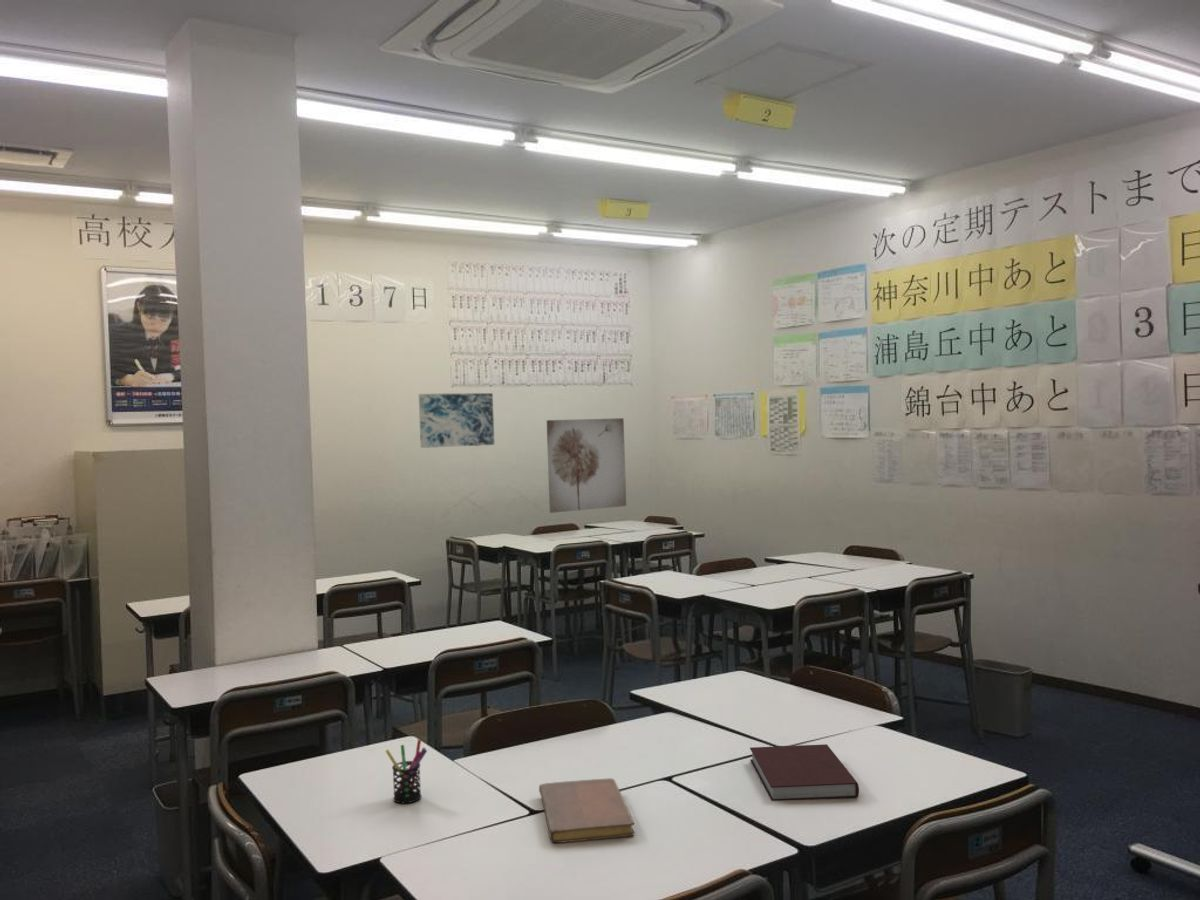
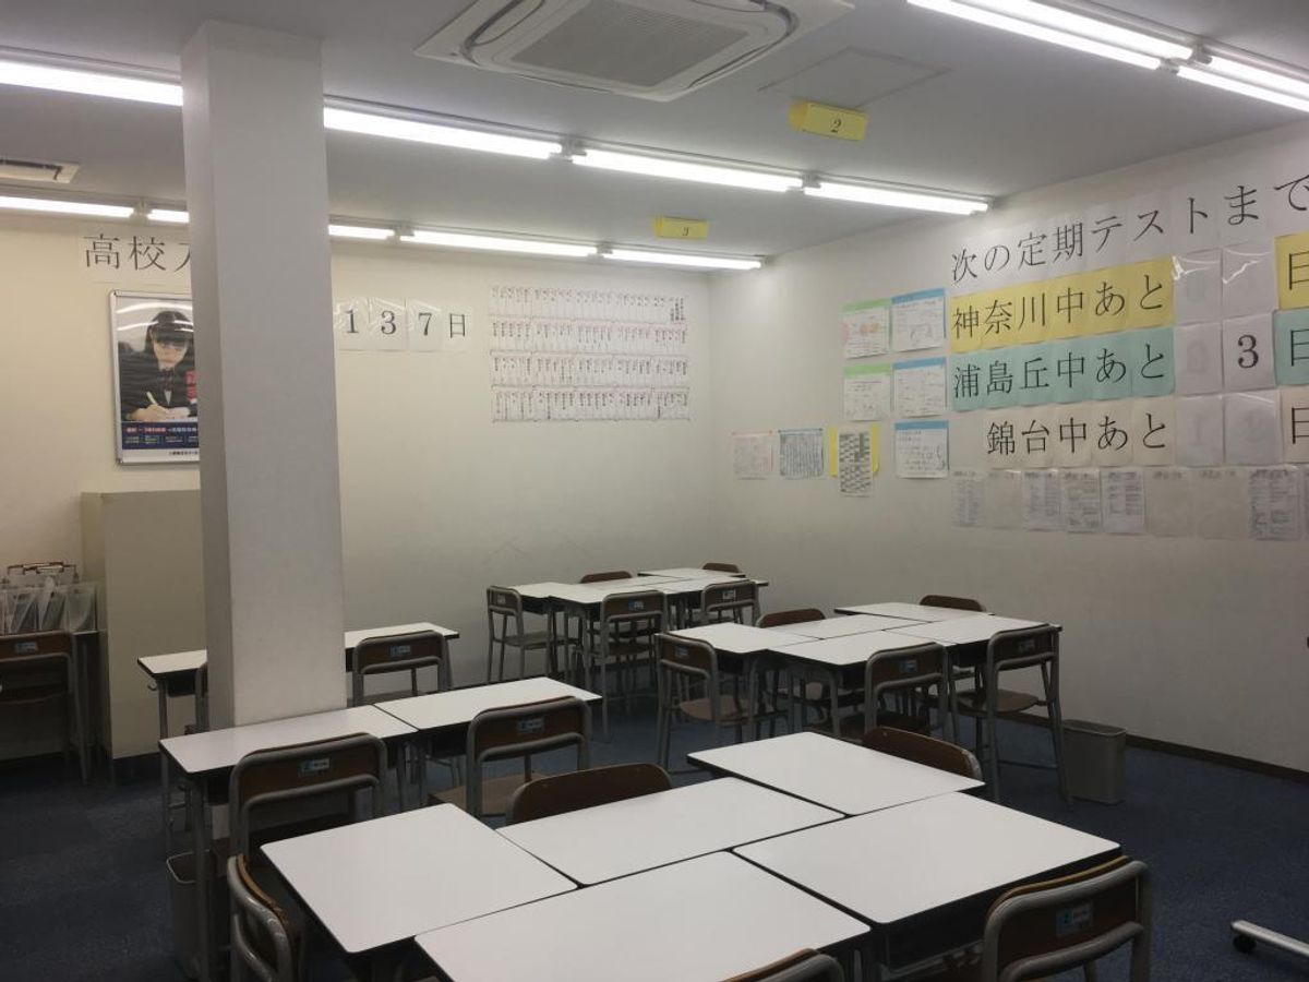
- notebook (801, 770)
- pen holder (407, 769)
- wall art (457, 420)
- wall art (587, 464)
- notebook (584, 808)
